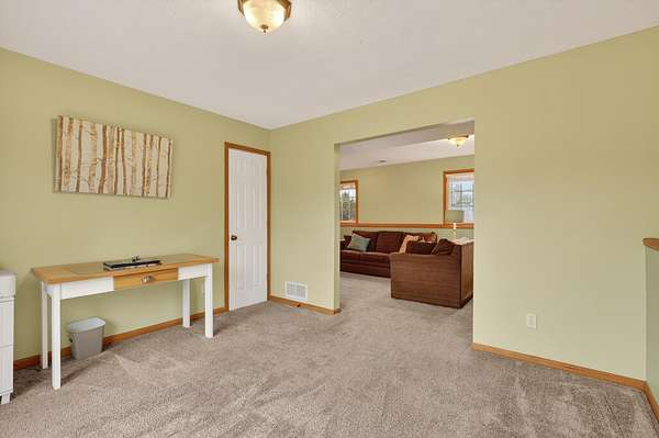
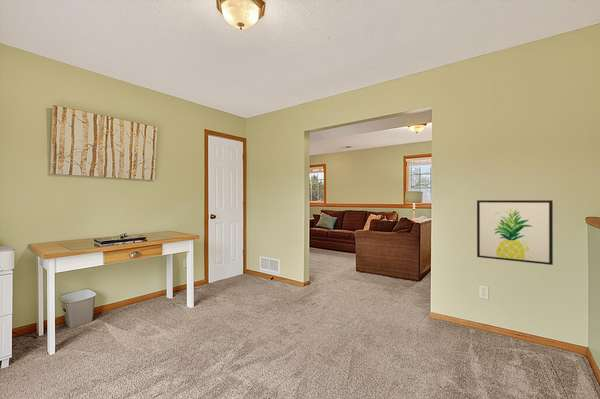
+ wall art (512, 230)
